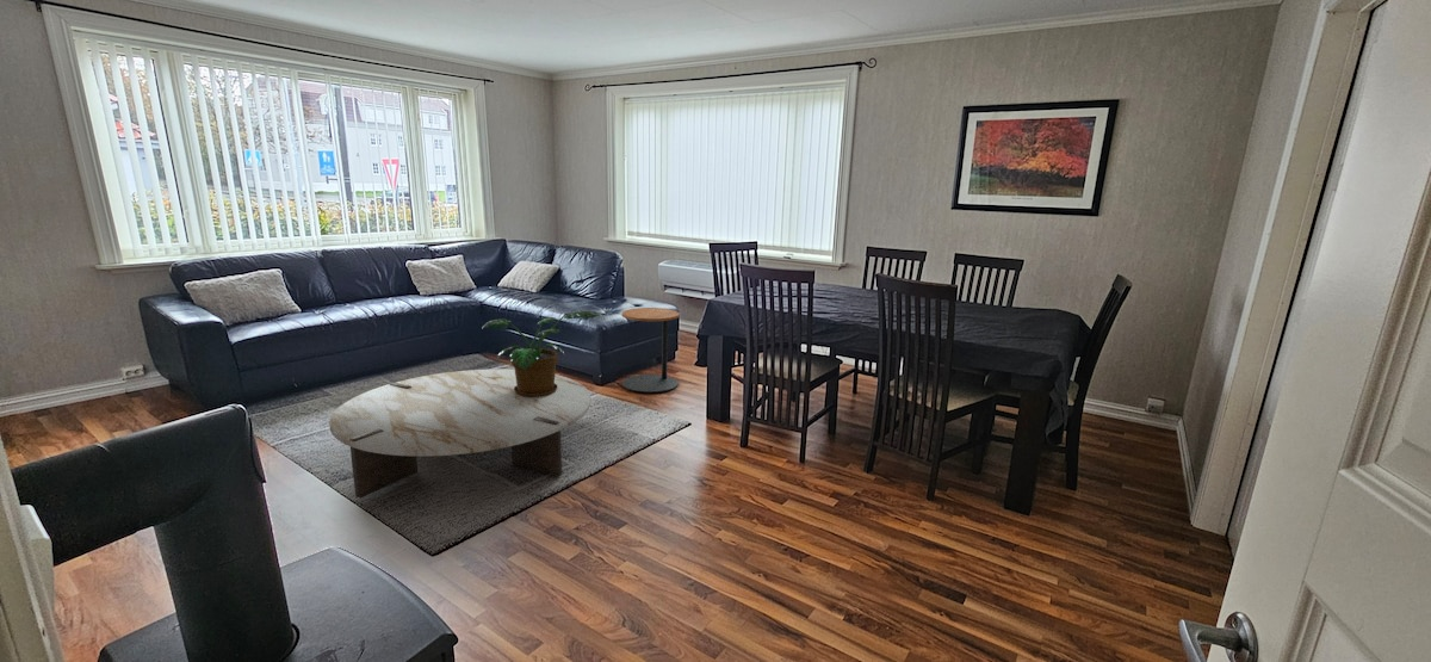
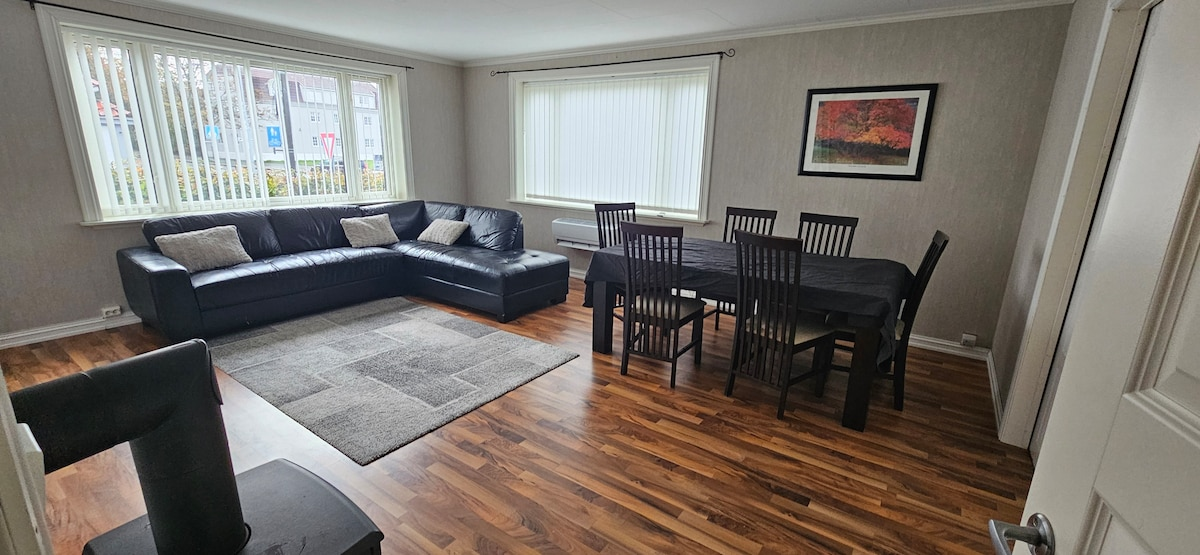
- potted plant (543, 352)
- coffee table (471, 426)
- side table (662, 348)
